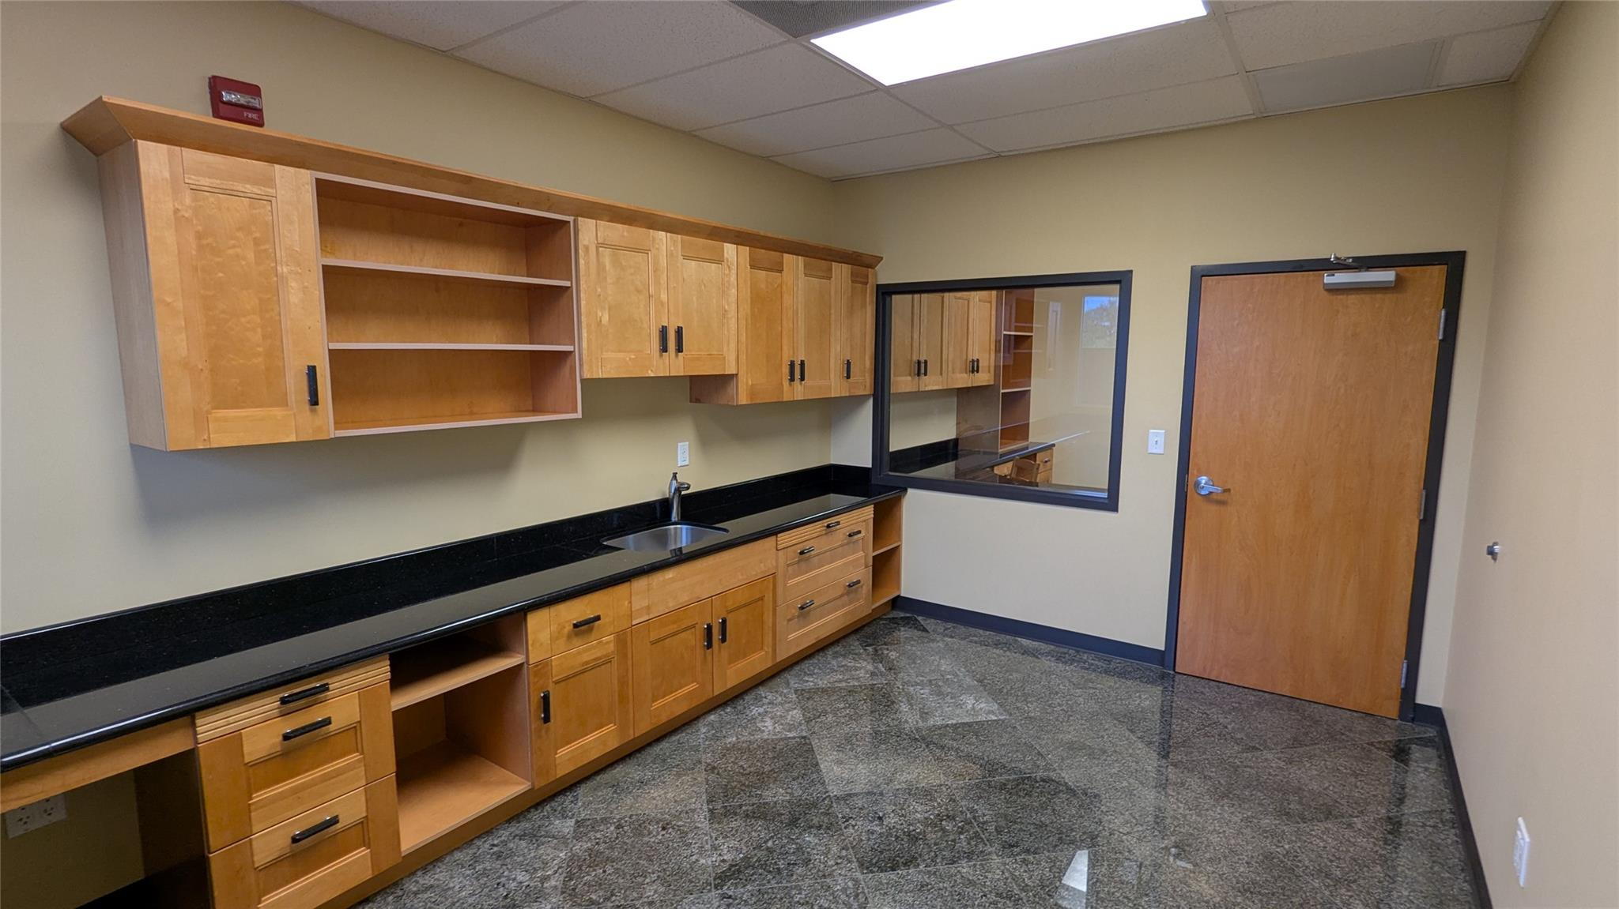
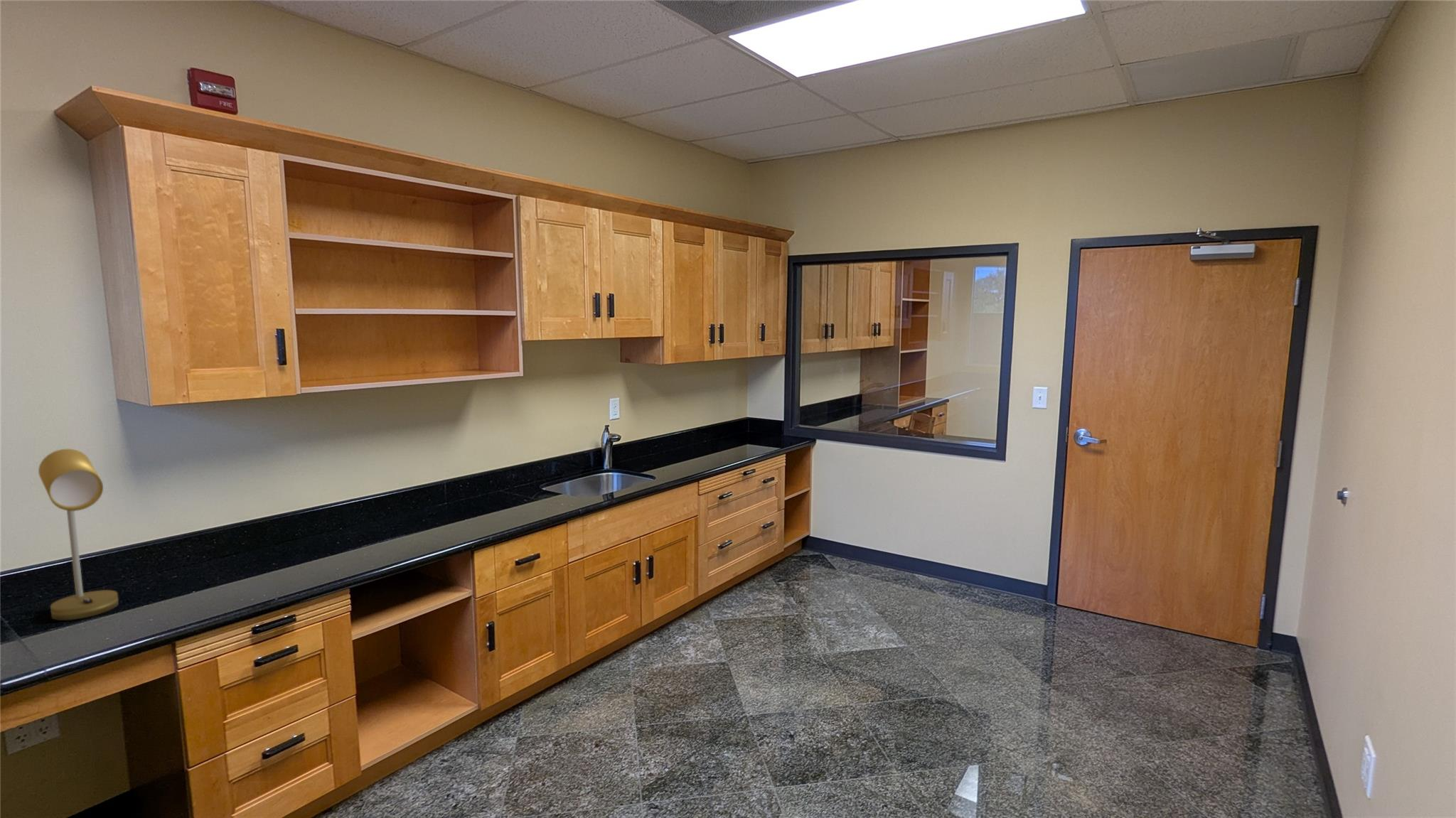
+ desk lamp (76, 531)
